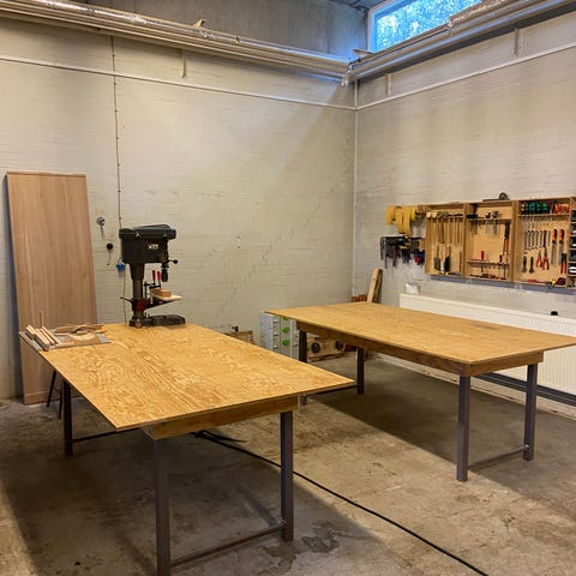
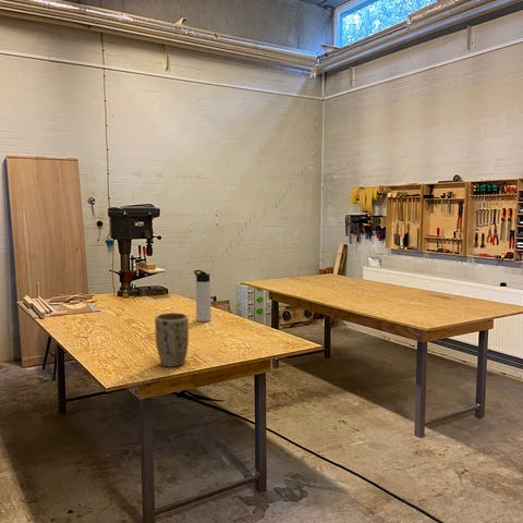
+ plant pot (172, 339)
+ thermos bottle (202, 295)
